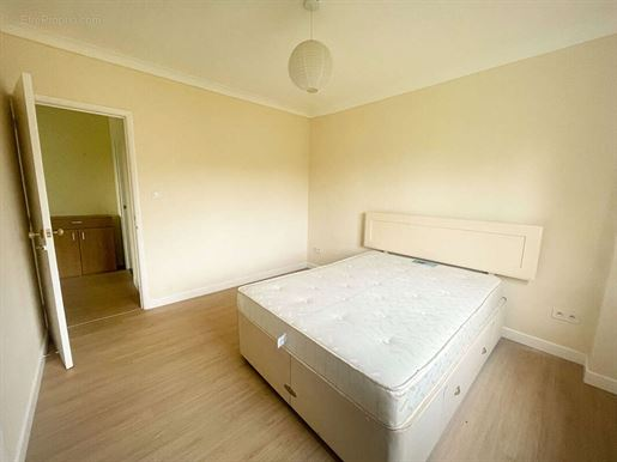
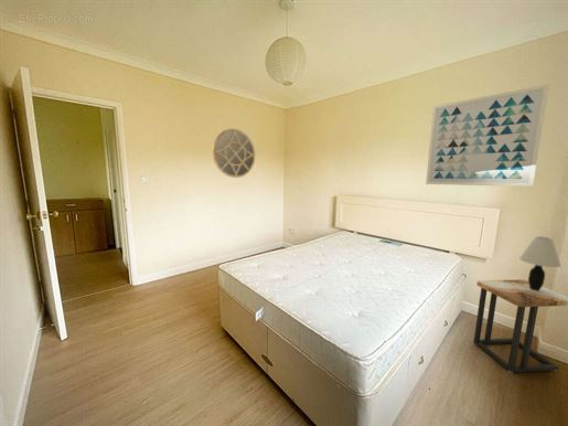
+ side table (516, 323)
+ wall art (478, 141)
+ home mirror (235, 153)
+ table lamp (538, 263)
